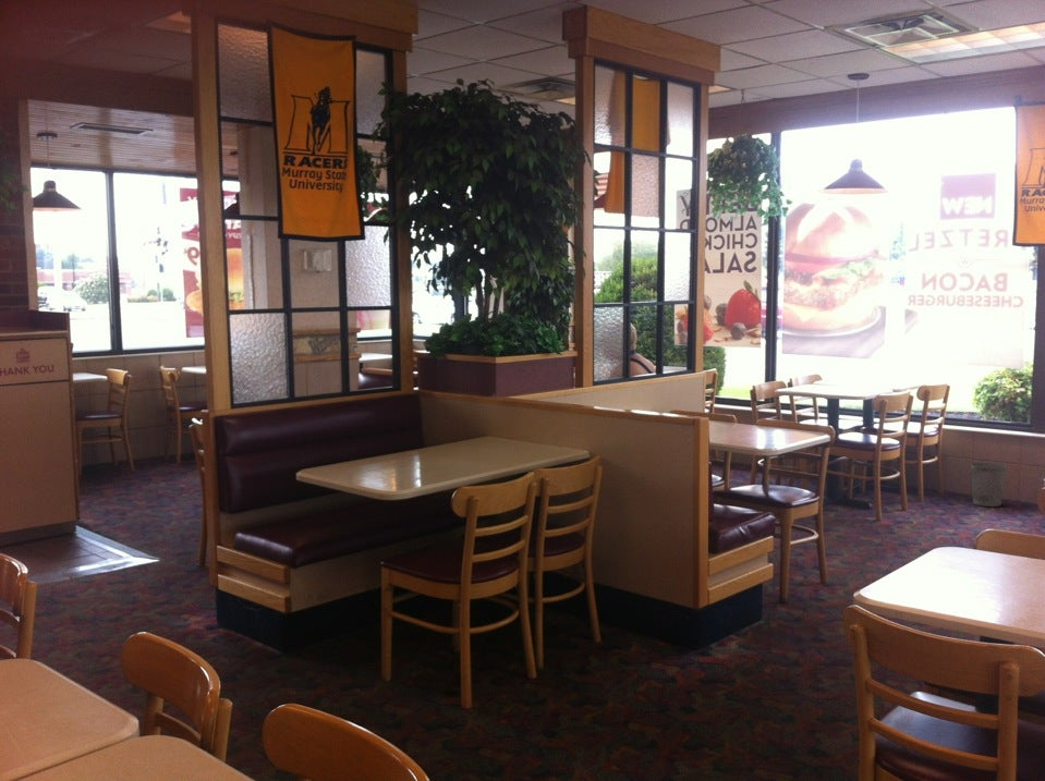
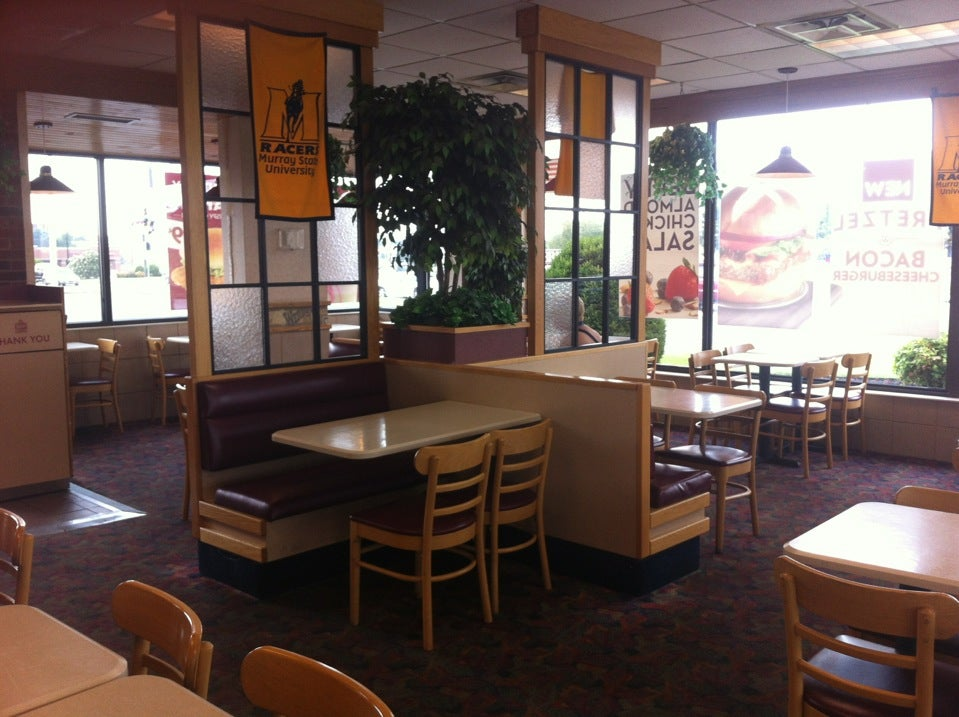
- wastebasket (987, 484)
